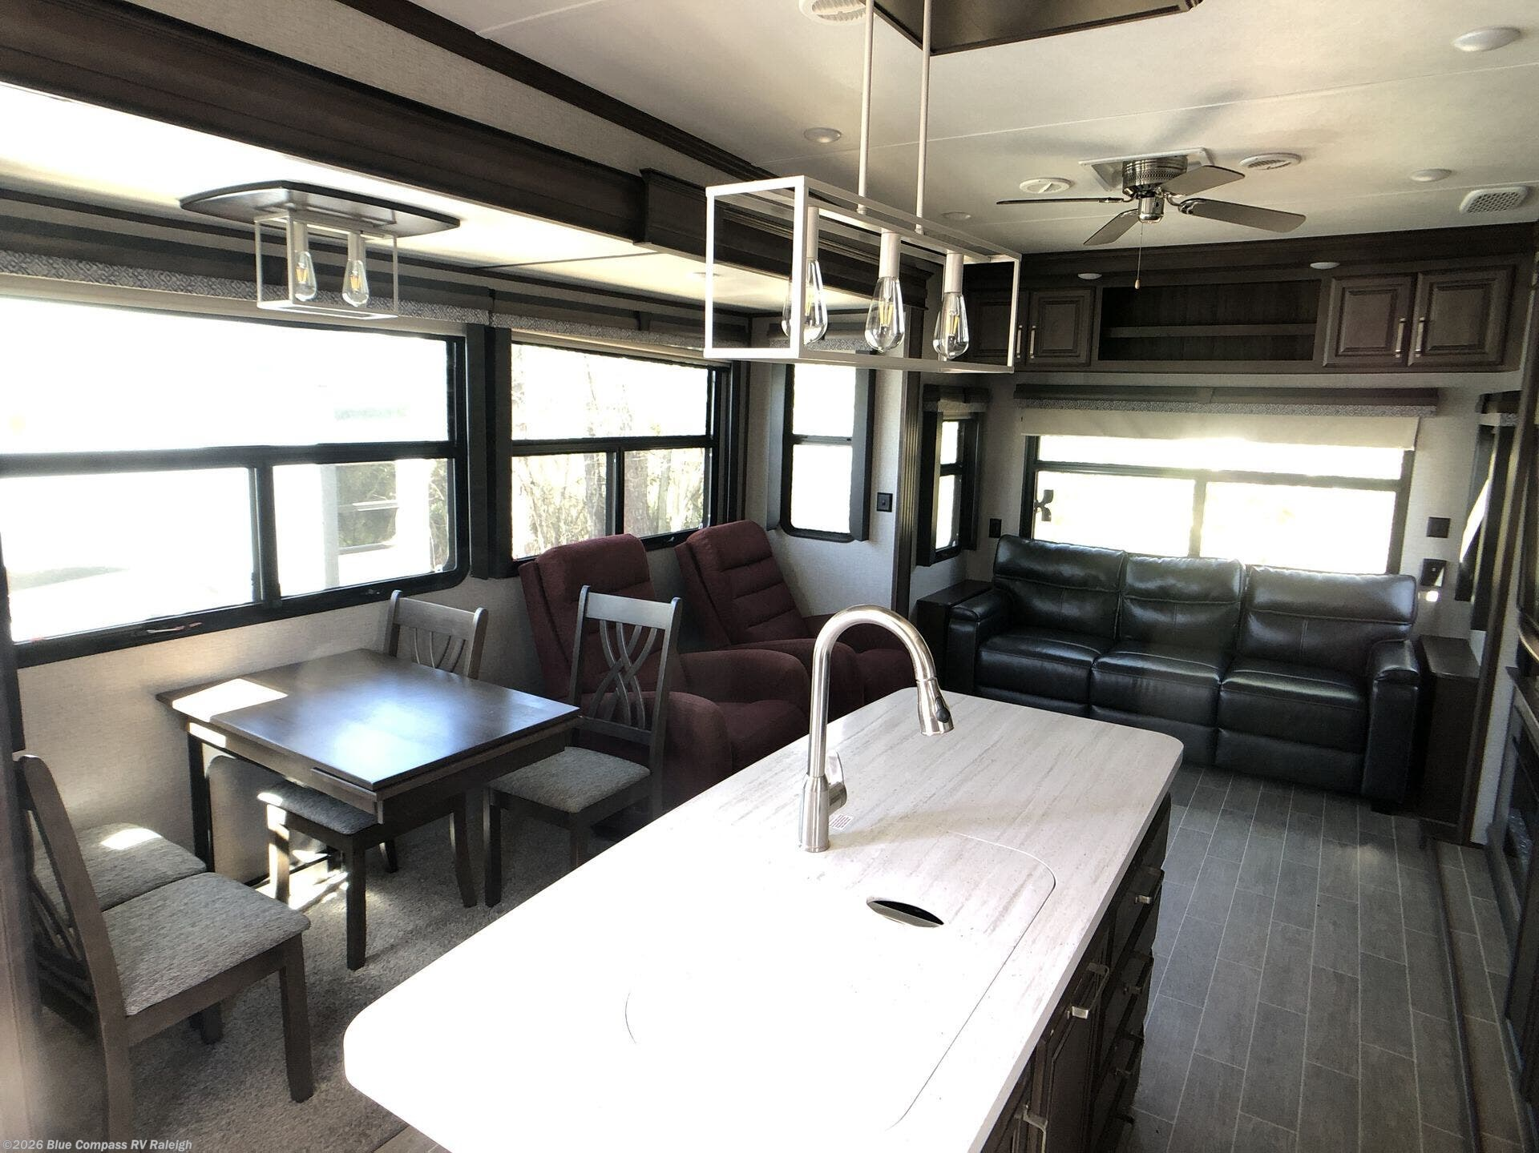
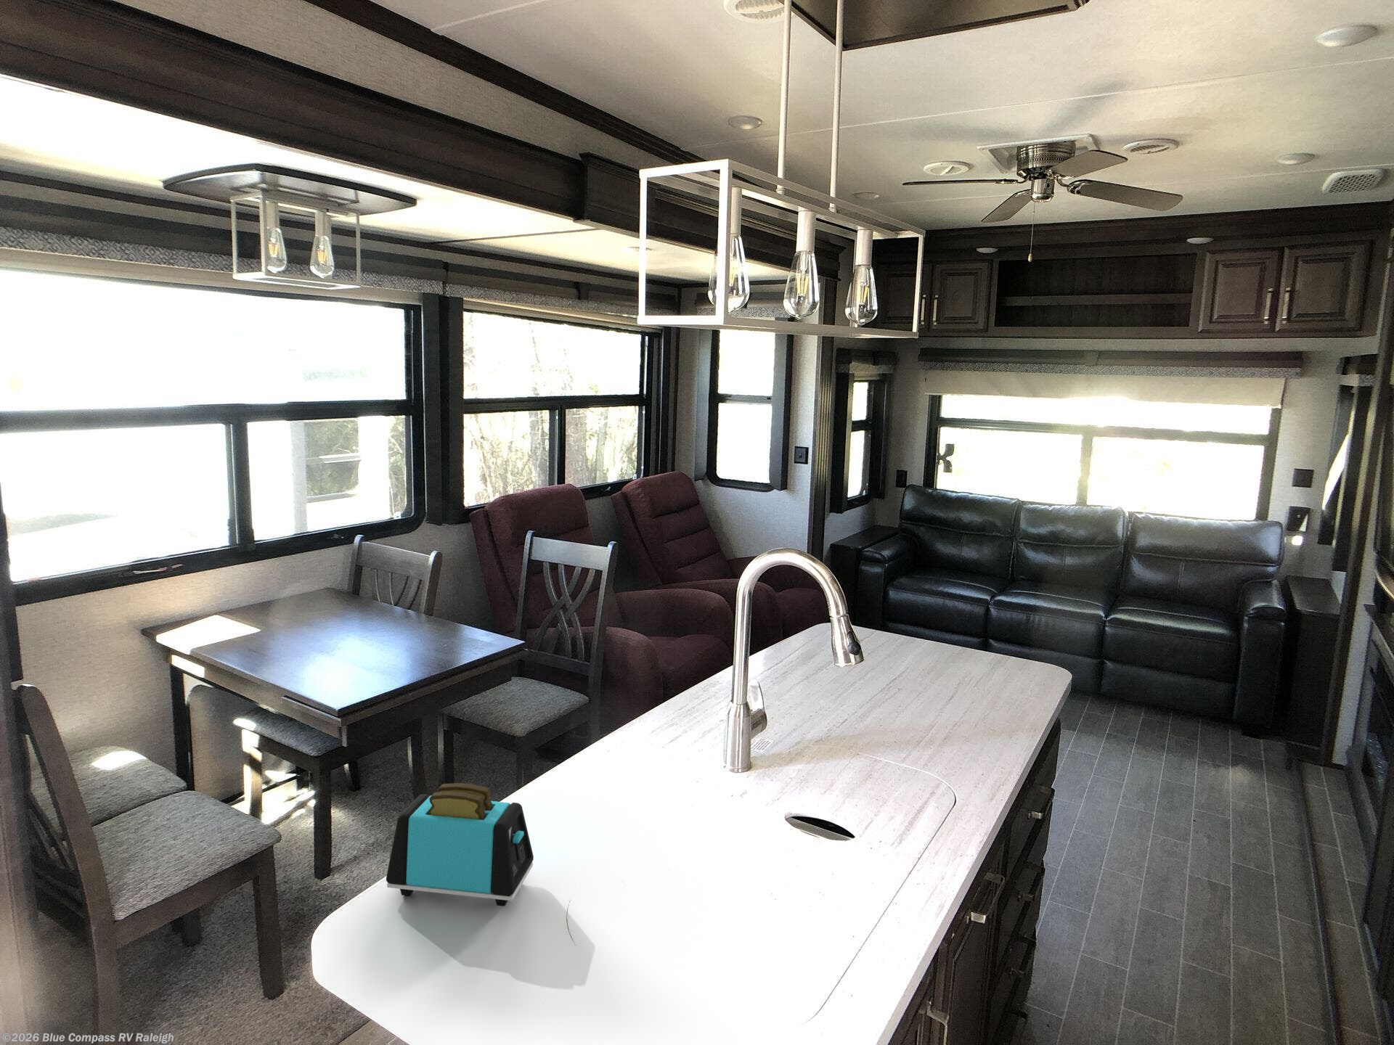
+ toaster (461, 839)
